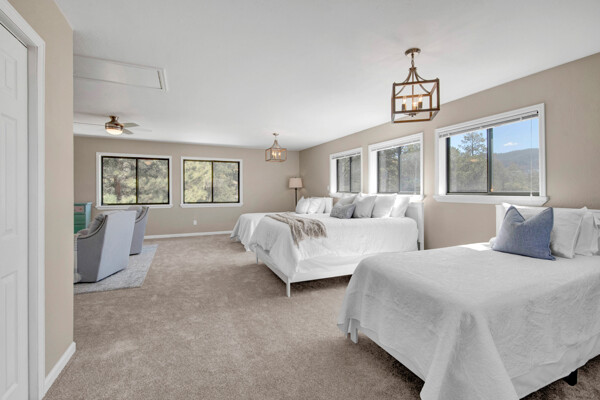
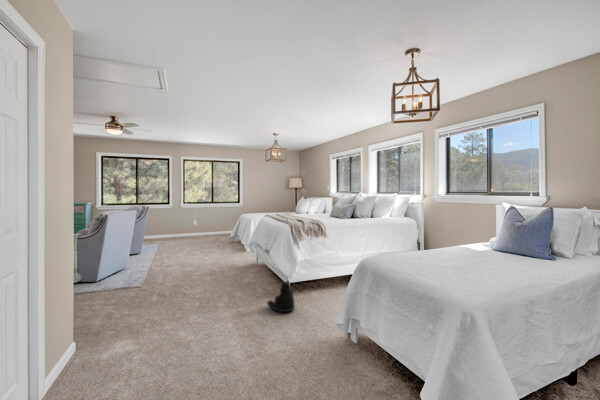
+ plush toy (282, 294)
